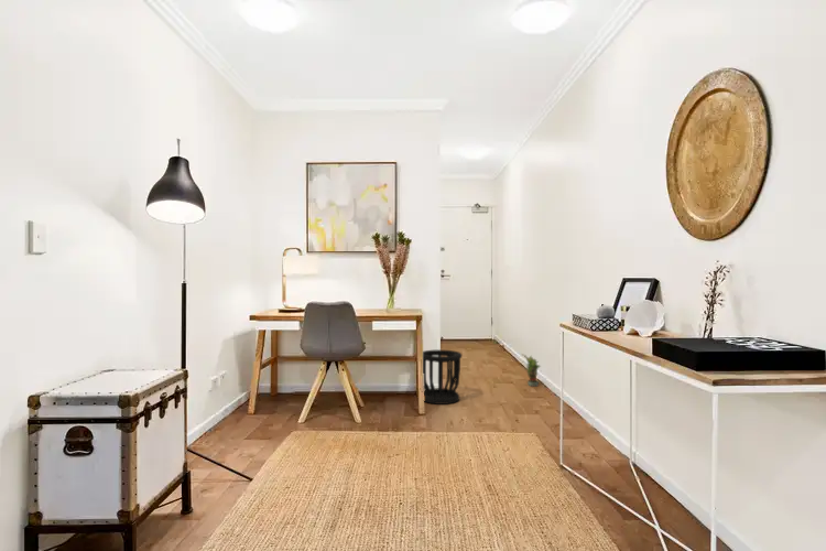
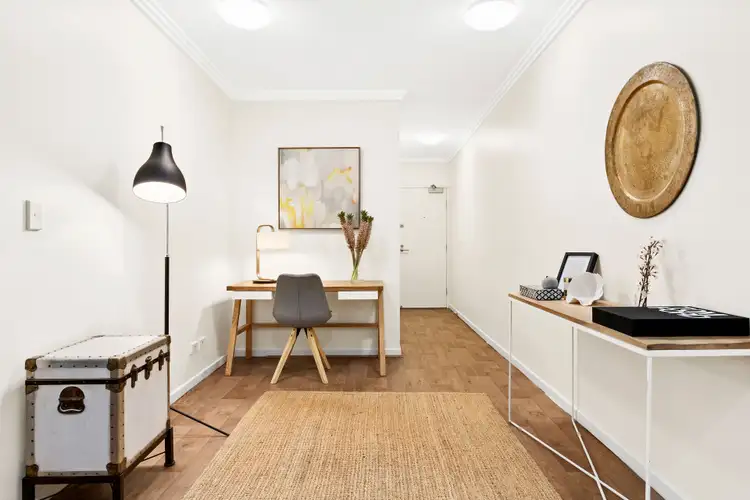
- wastebasket (439, 376)
- potted plant (530, 369)
